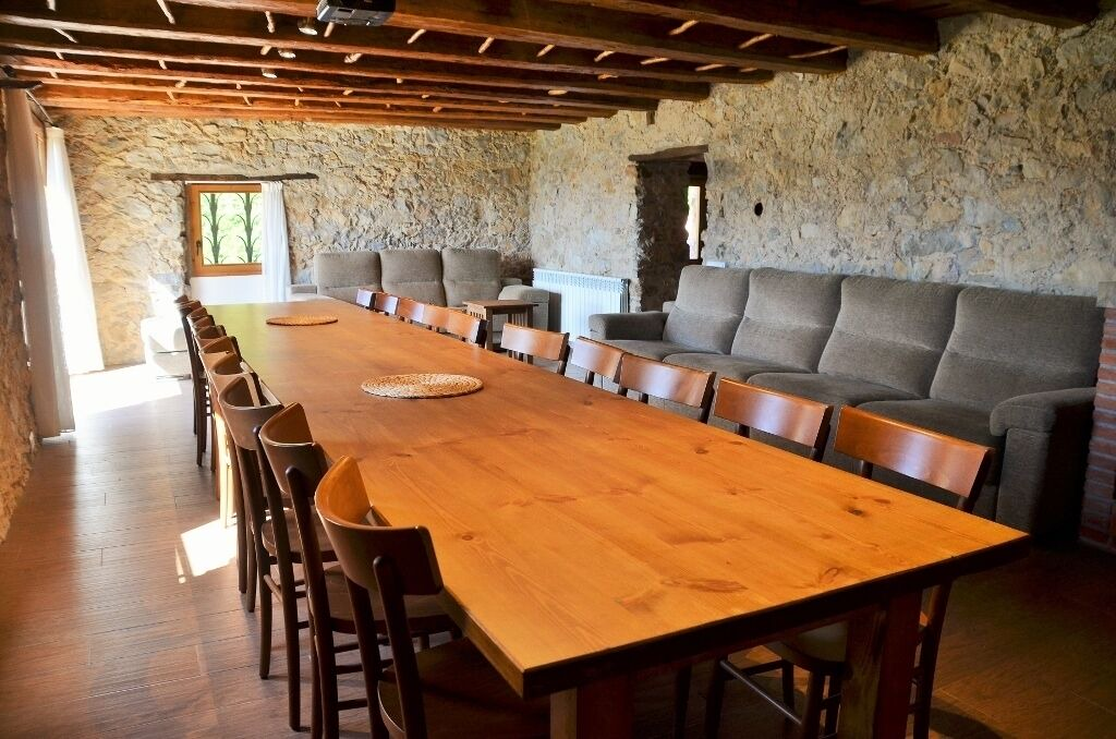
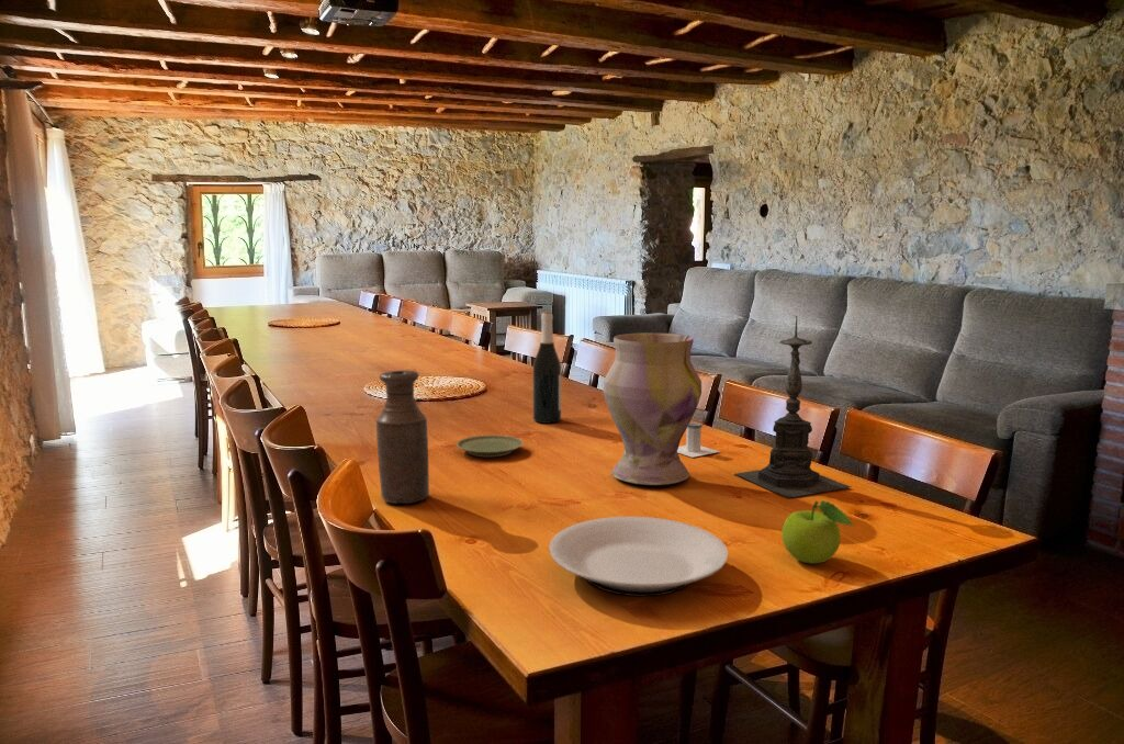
+ fruit (820, 532)
+ salt shaker (693, 437)
+ vase (651, 407)
+ bottle (402, 436)
+ plate (637, 560)
+ wine bottle (547, 367)
+ plate (490, 447)
+ candle holder (795, 399)
